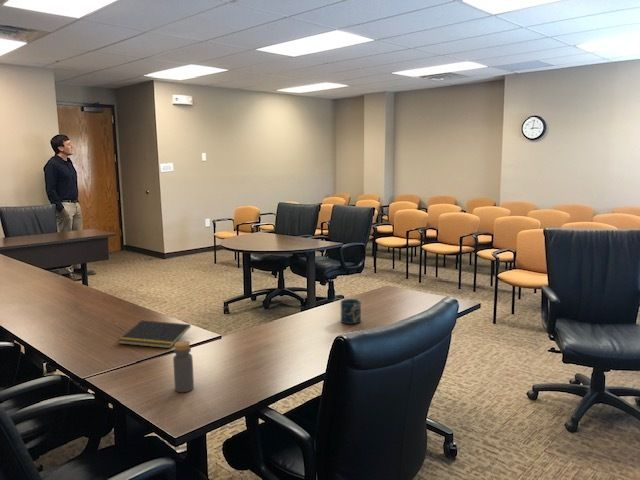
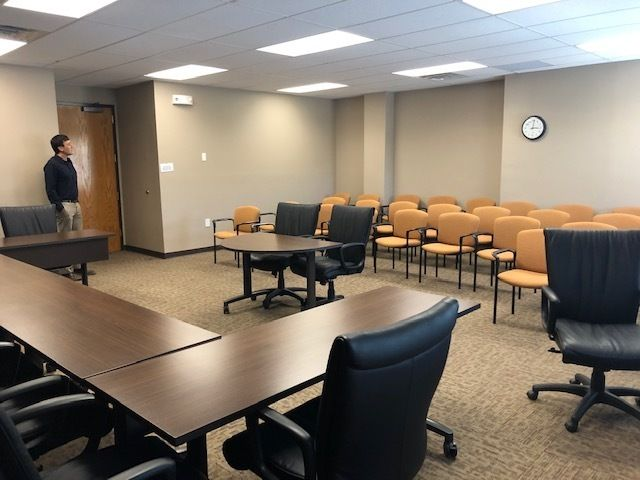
- cup (349, 312)
- bottle (183, 366)
- notepad (155, 333)
